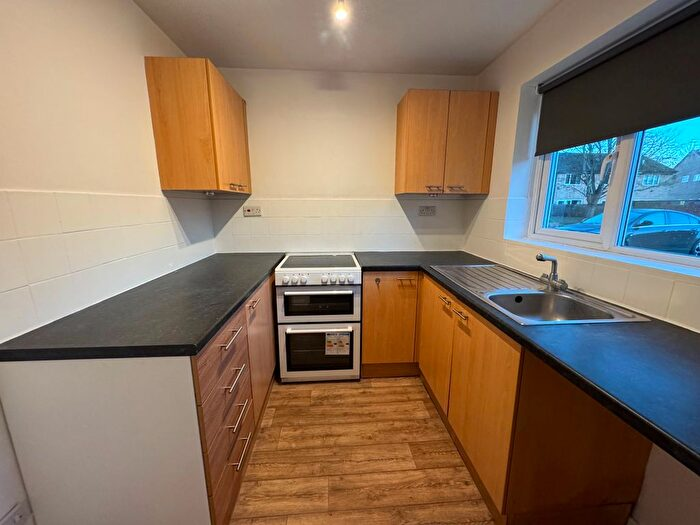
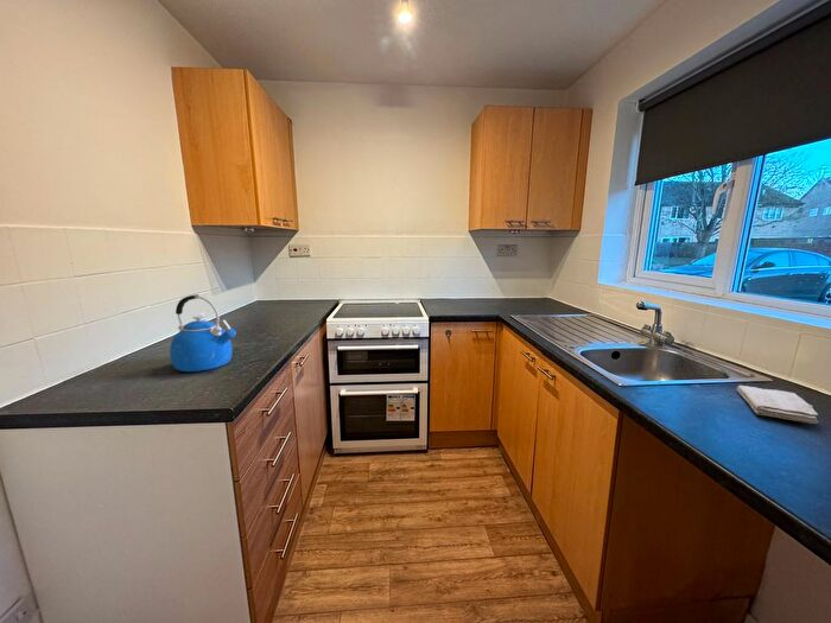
+ kettle (205, 330)
+ washcloth (774, 401)
